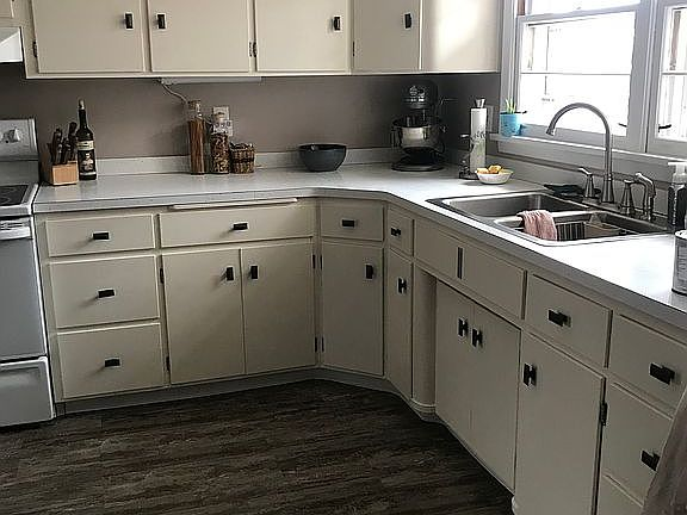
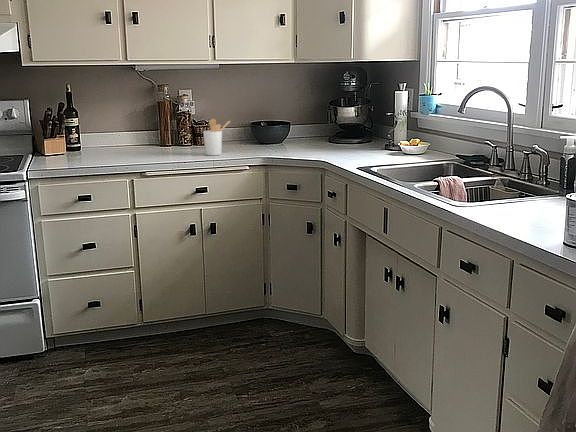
+ utensil holder (217, 136)
